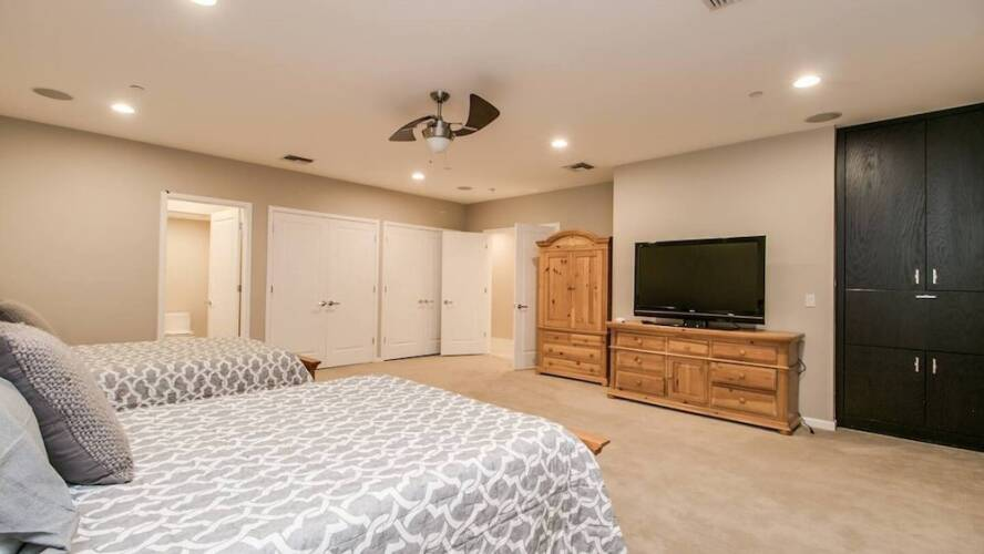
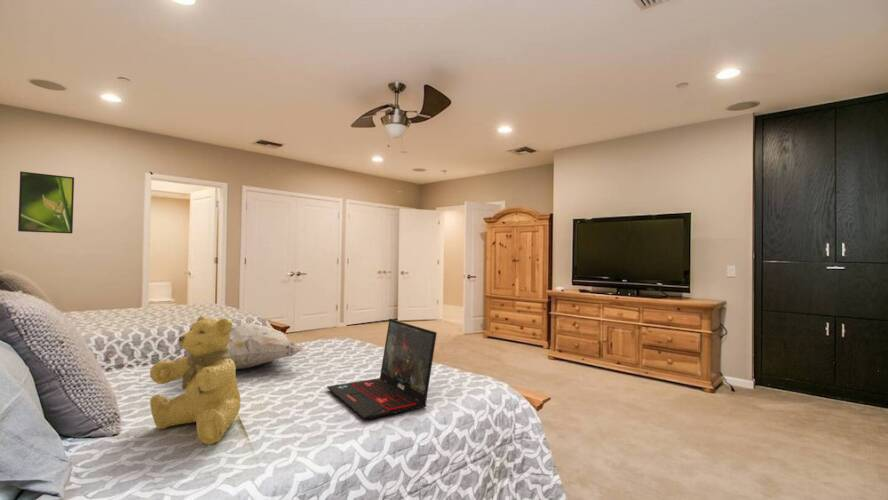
+ teddy bear (206, 373)
+ laptop (382, 362)
+ decorative pillow (244, 345)
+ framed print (47, 203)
